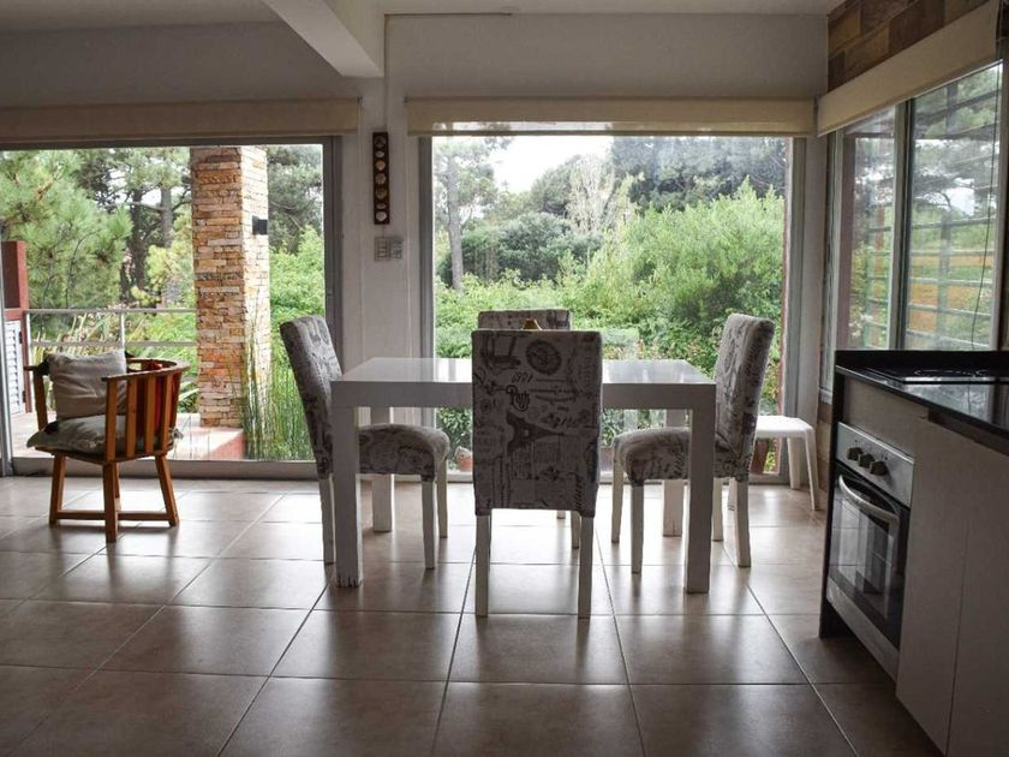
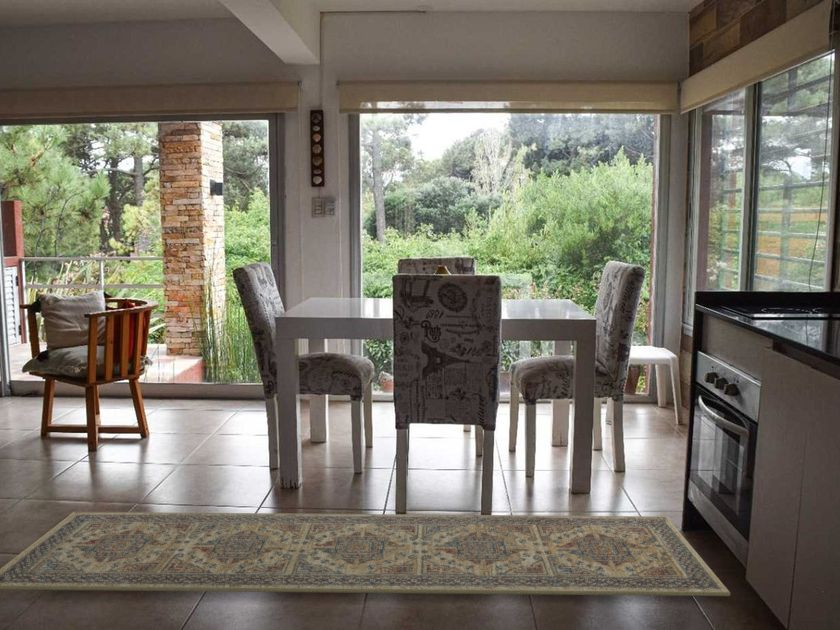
+ rug (361, 548)
